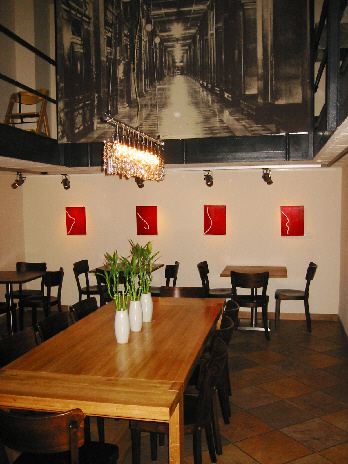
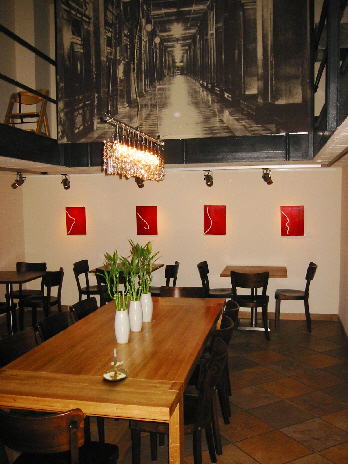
+ candle holder (116, 361)
